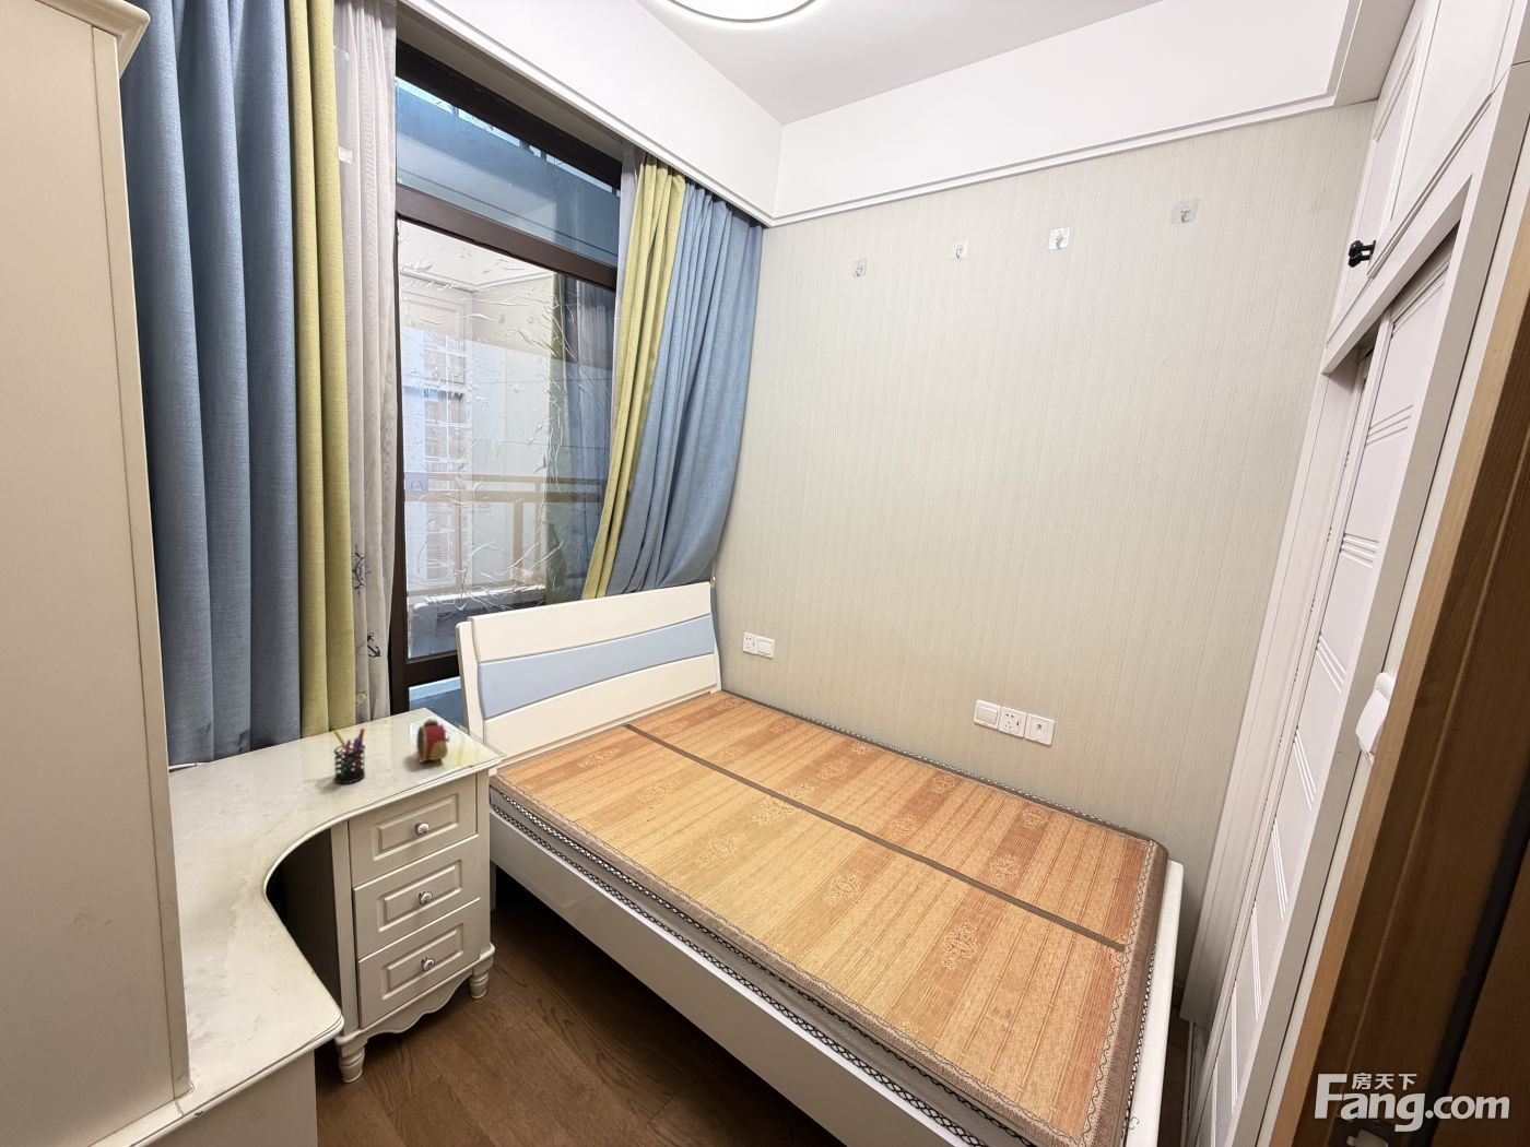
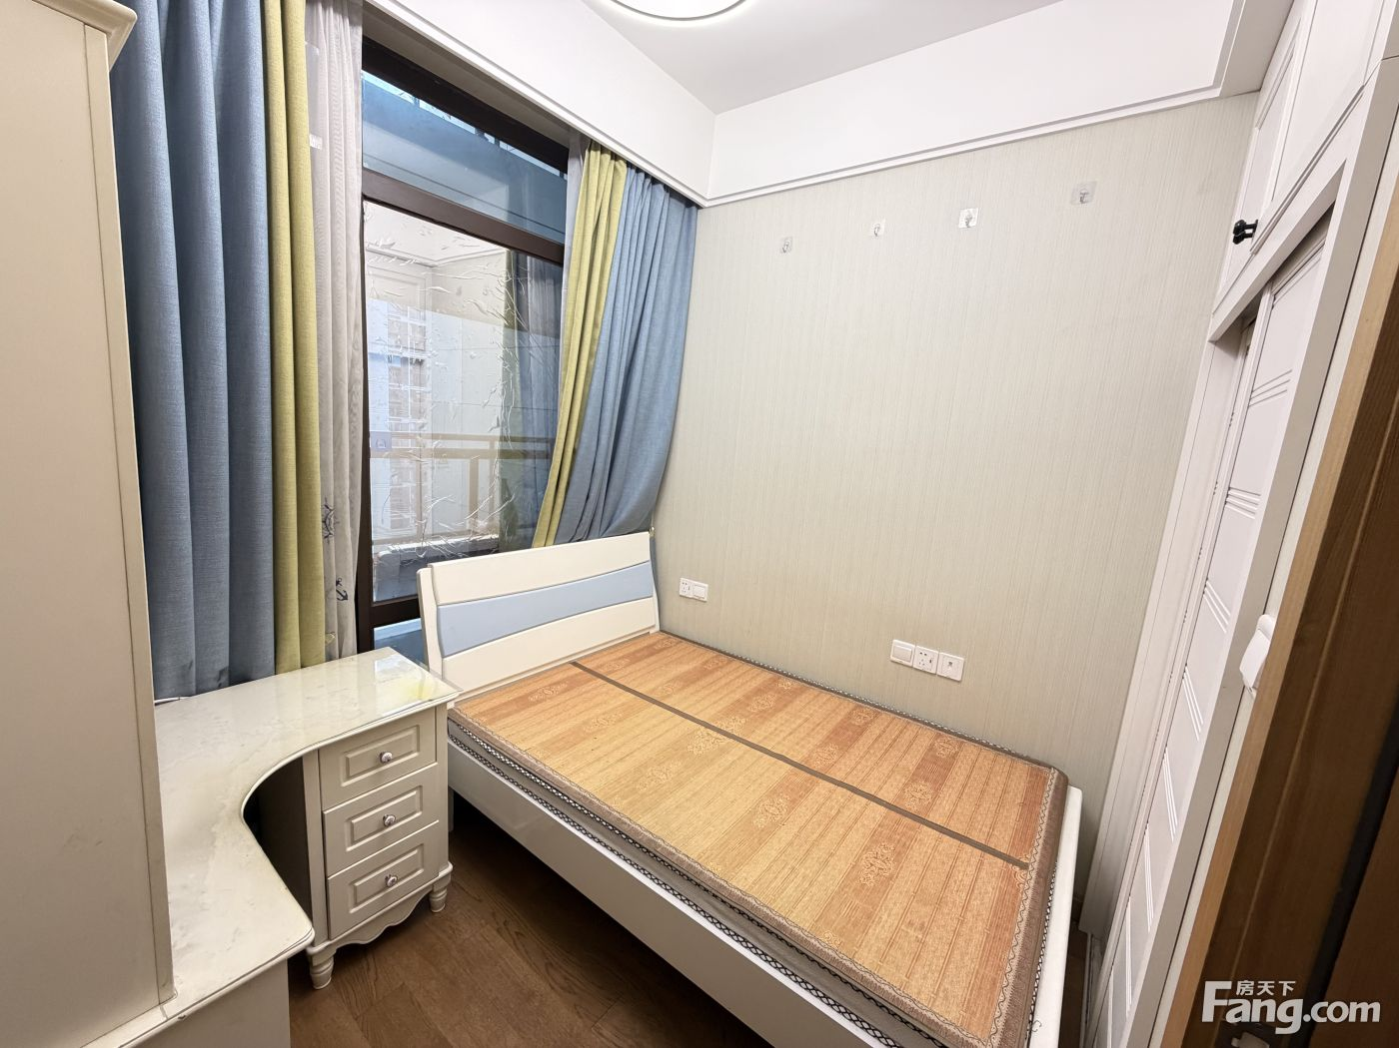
- pen holder (353, 751)
- alarm clock (430, 740)
